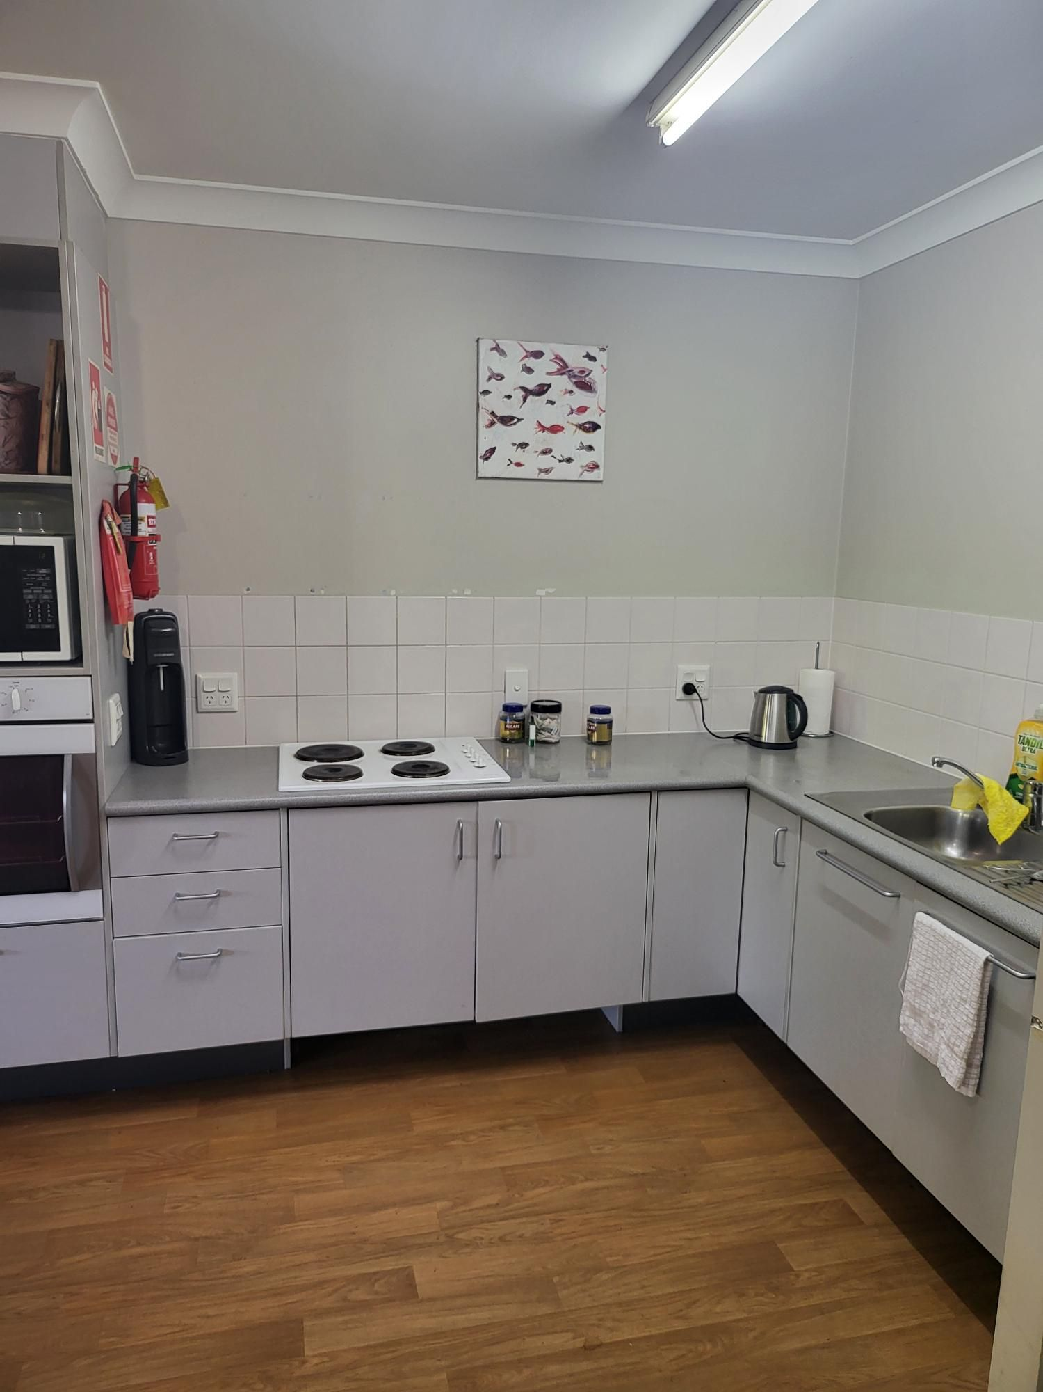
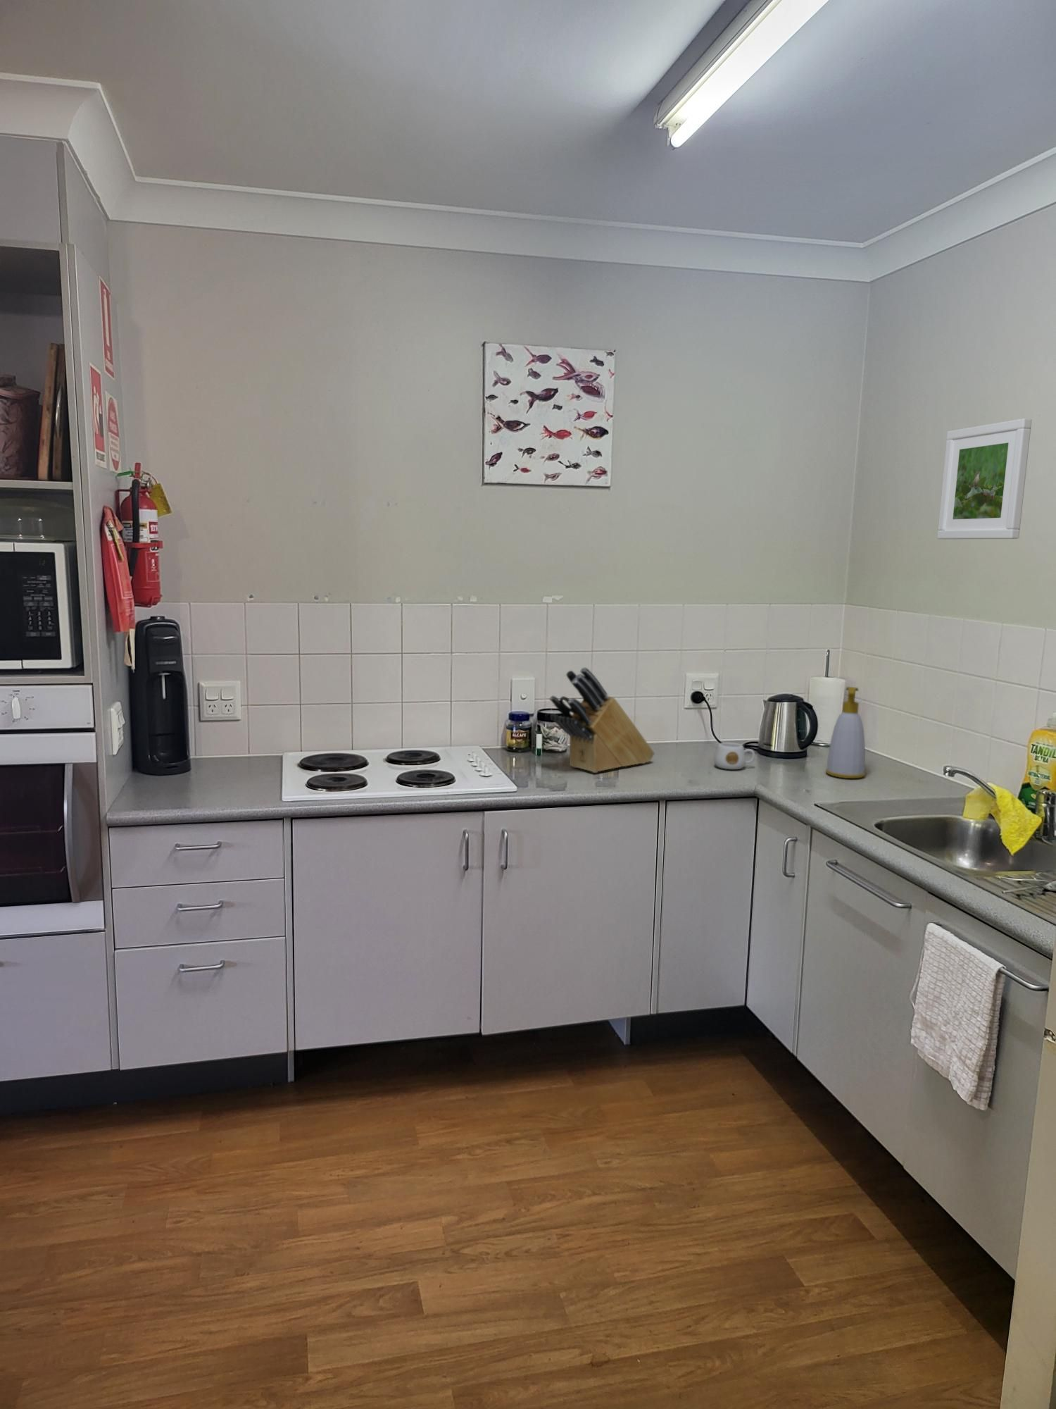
+ soap bottle (849, 731)
+ mug (734, 756)
+ knife block (602, 716)
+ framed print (981, 483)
